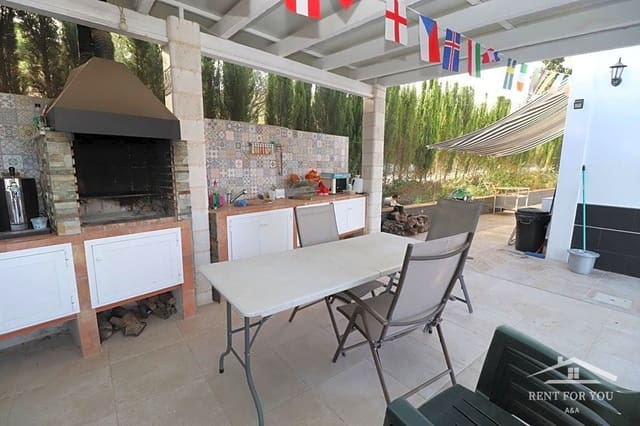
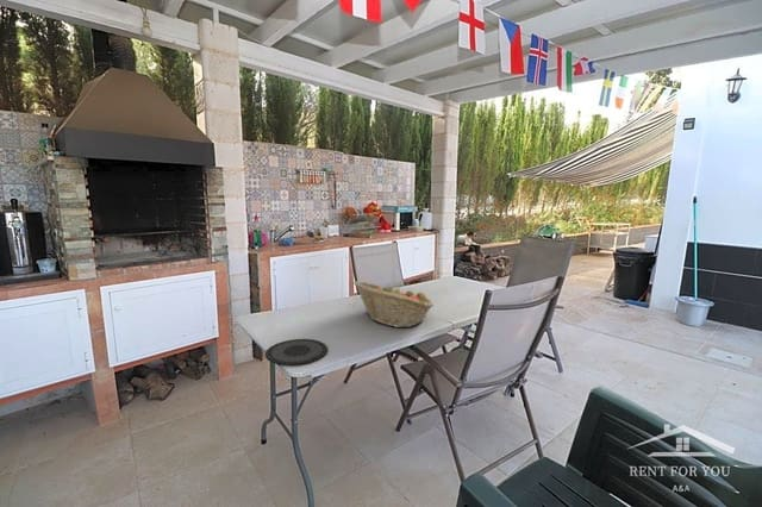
+ plate (296, 350)
+ fruit basket (392, 300)
